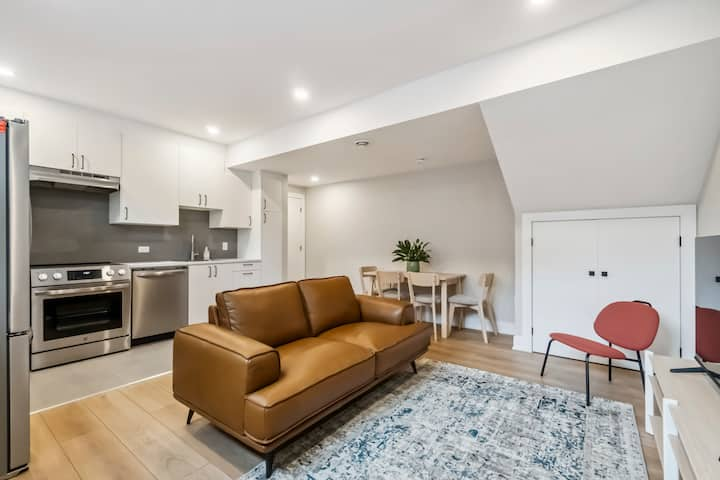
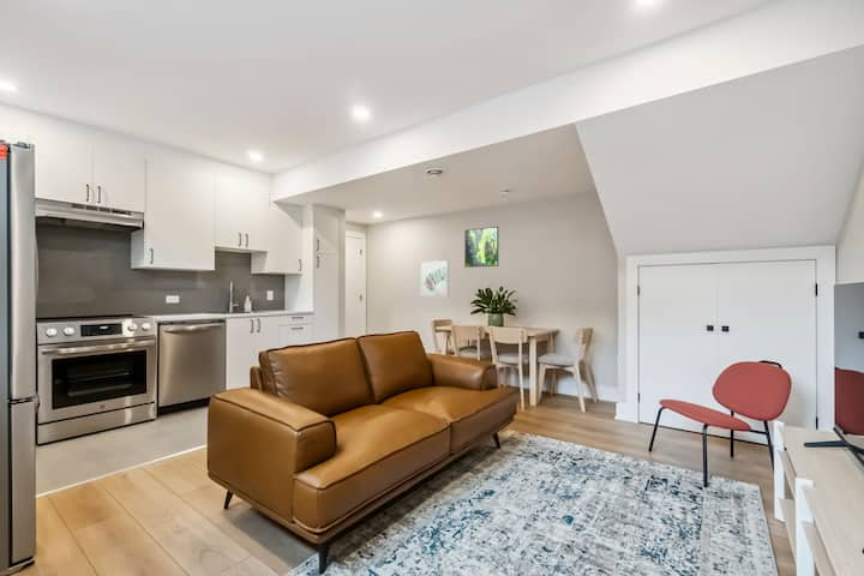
+ wall art (433, 278)
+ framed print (480, 247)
